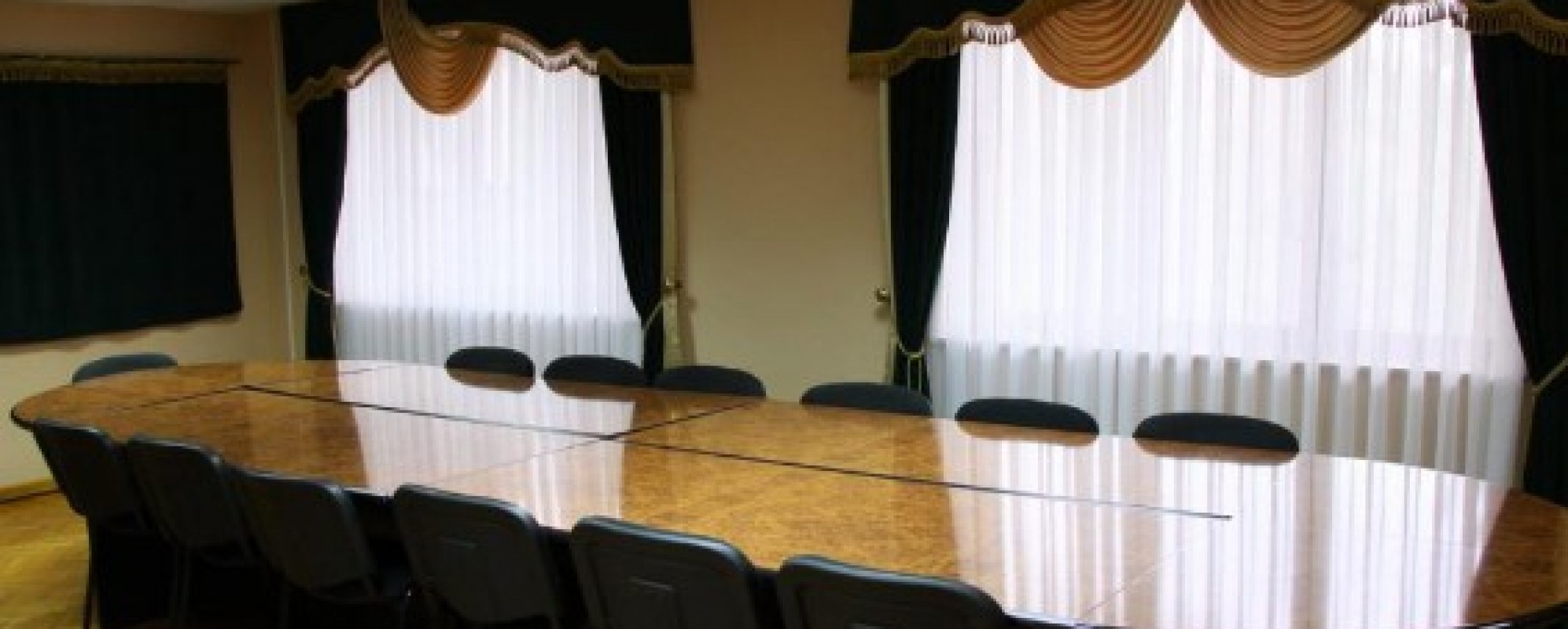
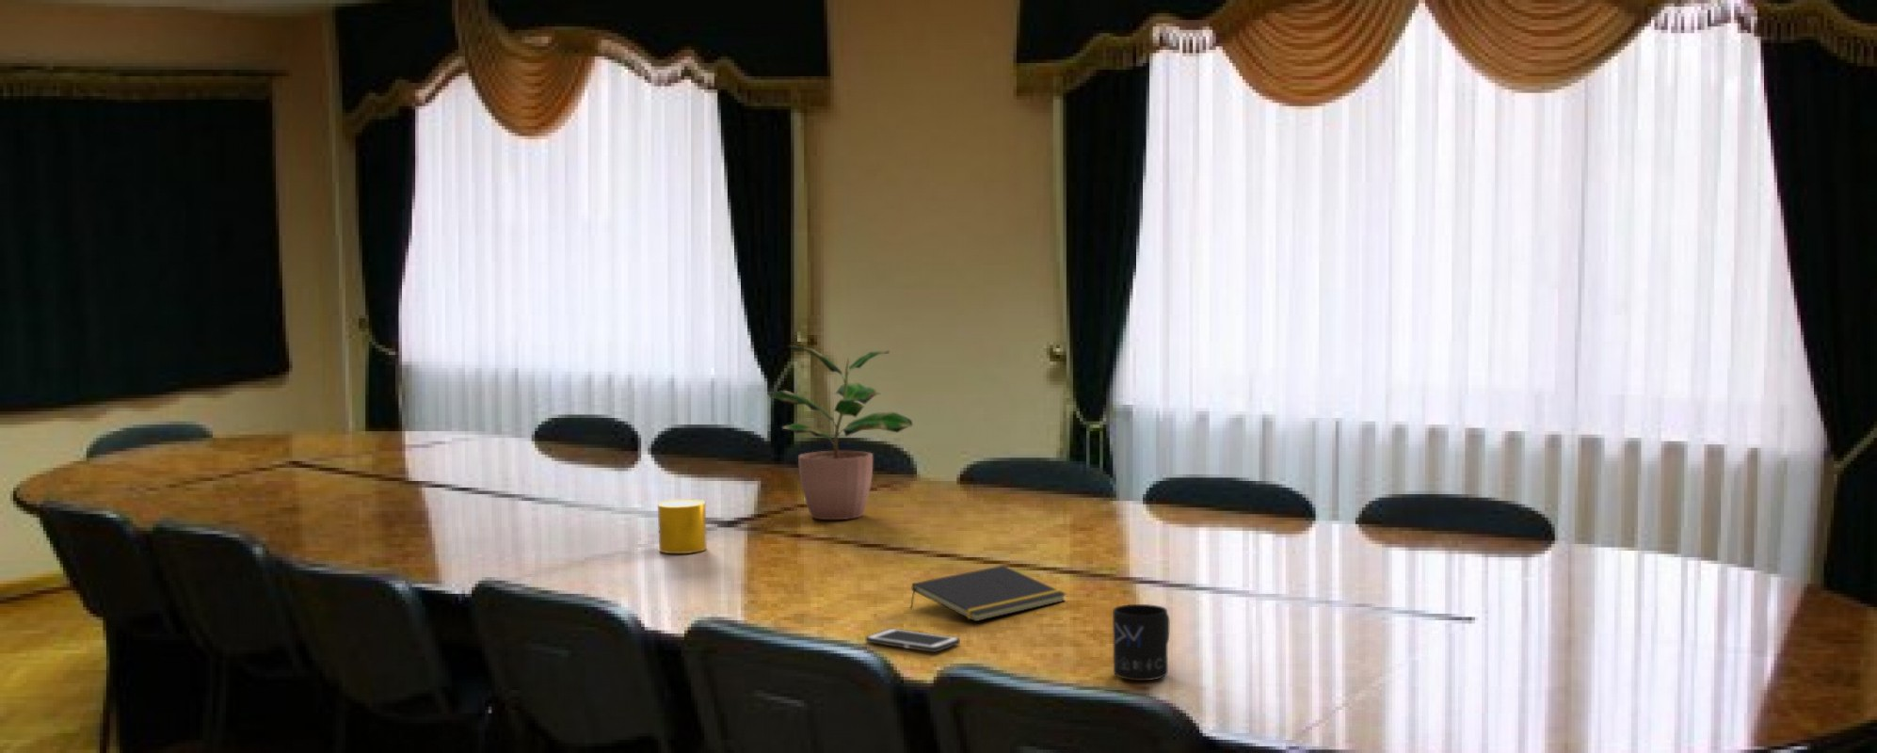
+ cup (681, 526)
+ notepad (989, 593)
+ mug (1147, 639)
+ cell phone (912, 640)
+ potted plant (839, 429)
